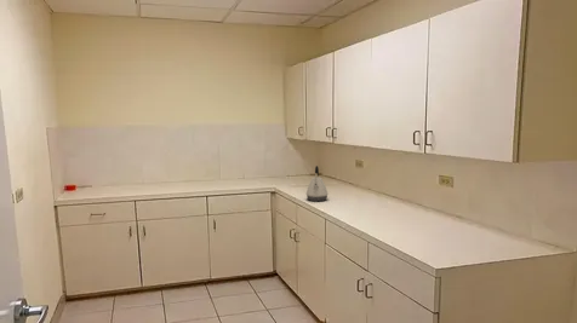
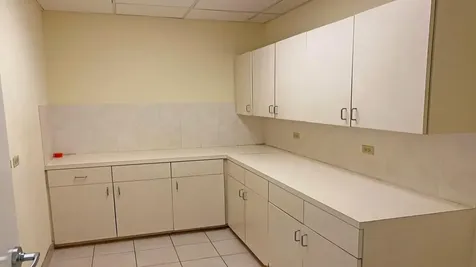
- kettle (316, 183)
